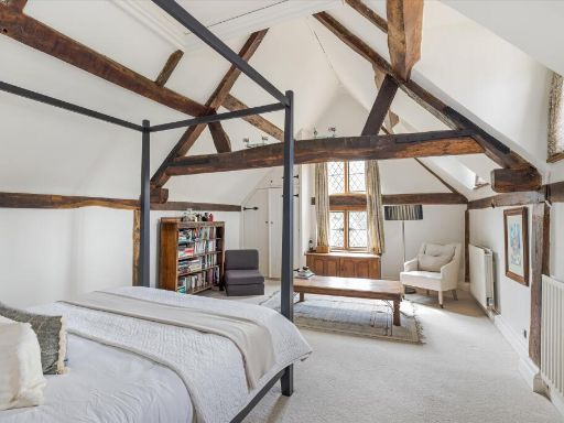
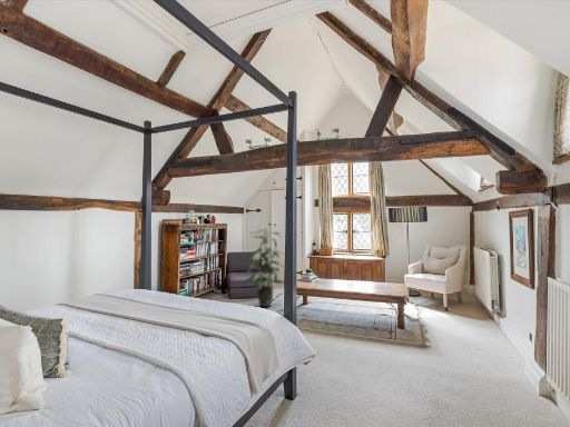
+ indoor plant (263, 265)
